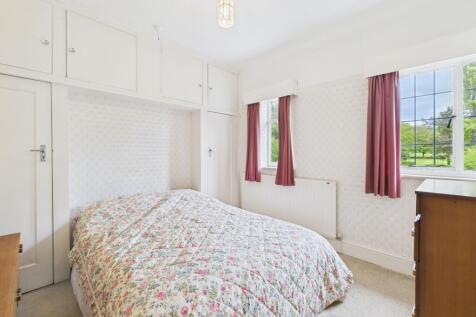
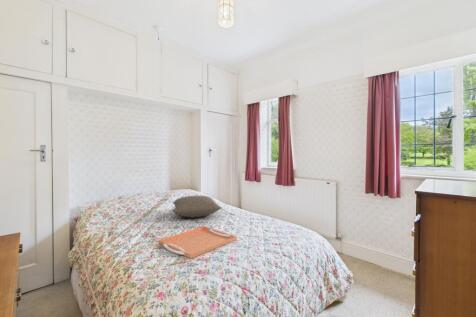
+ serving tray (198, 239)
+ pillow (195, 205)
